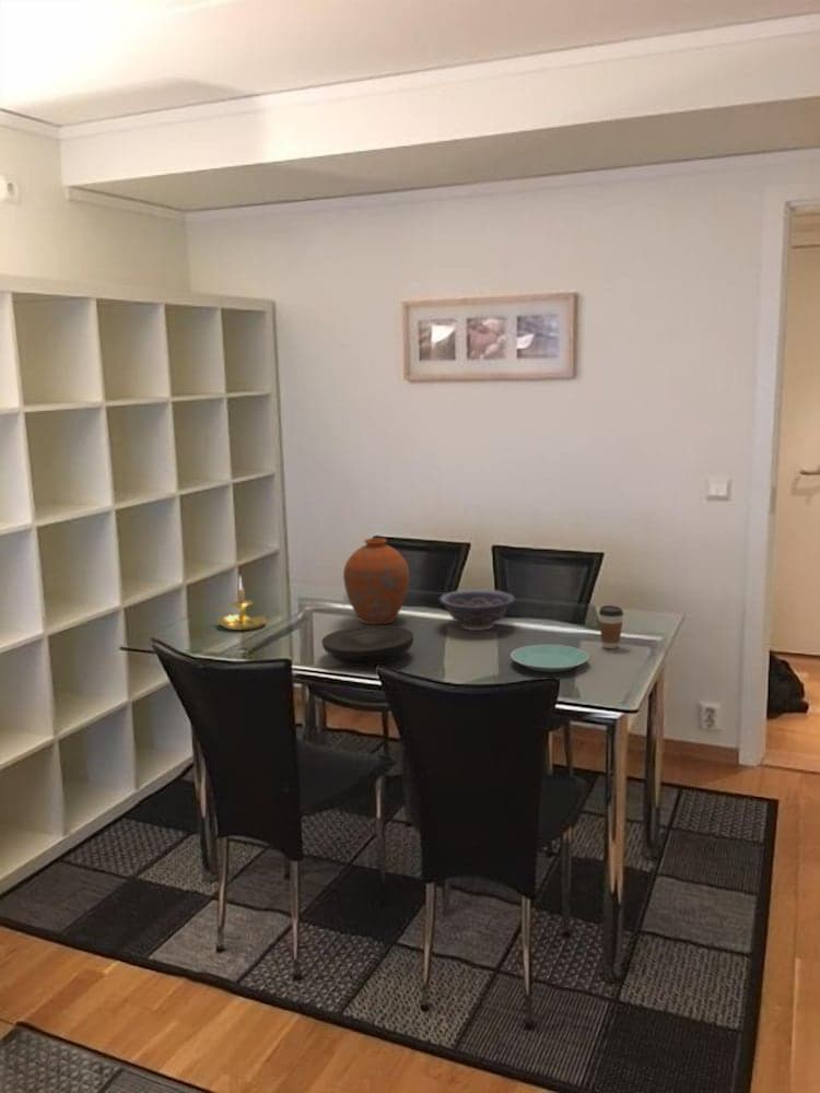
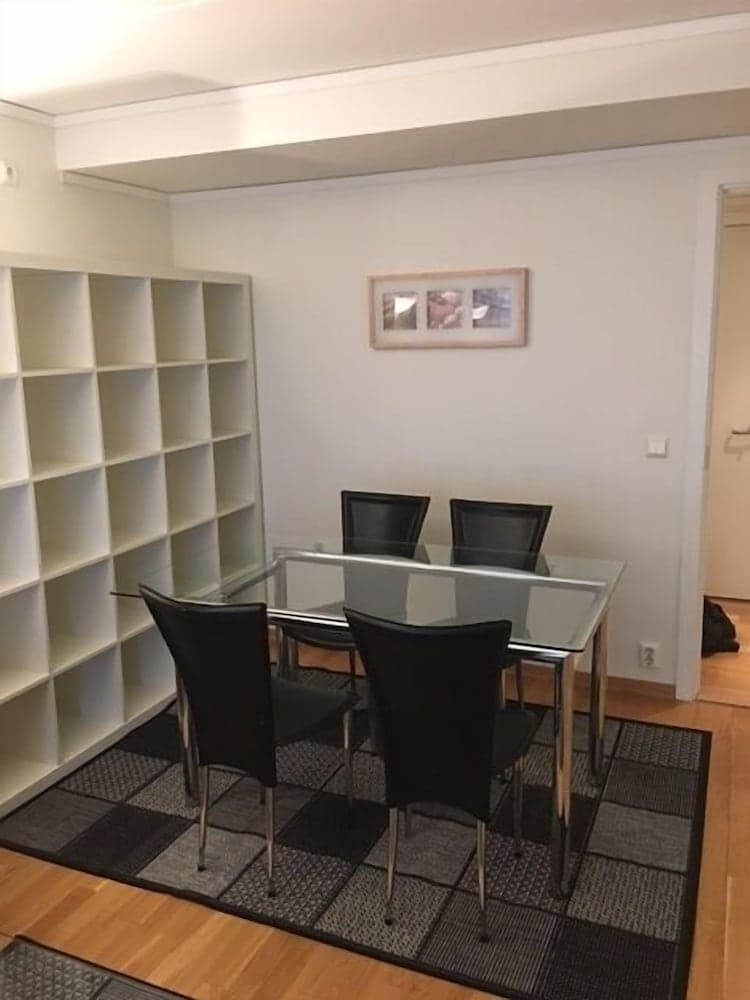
- plate (549, 659)
- decorative bowl (477, 612)
- candle holder (237, 600)
- coffee cup (610, 626)
- plate (367, 646)
- vase (376, 580)
